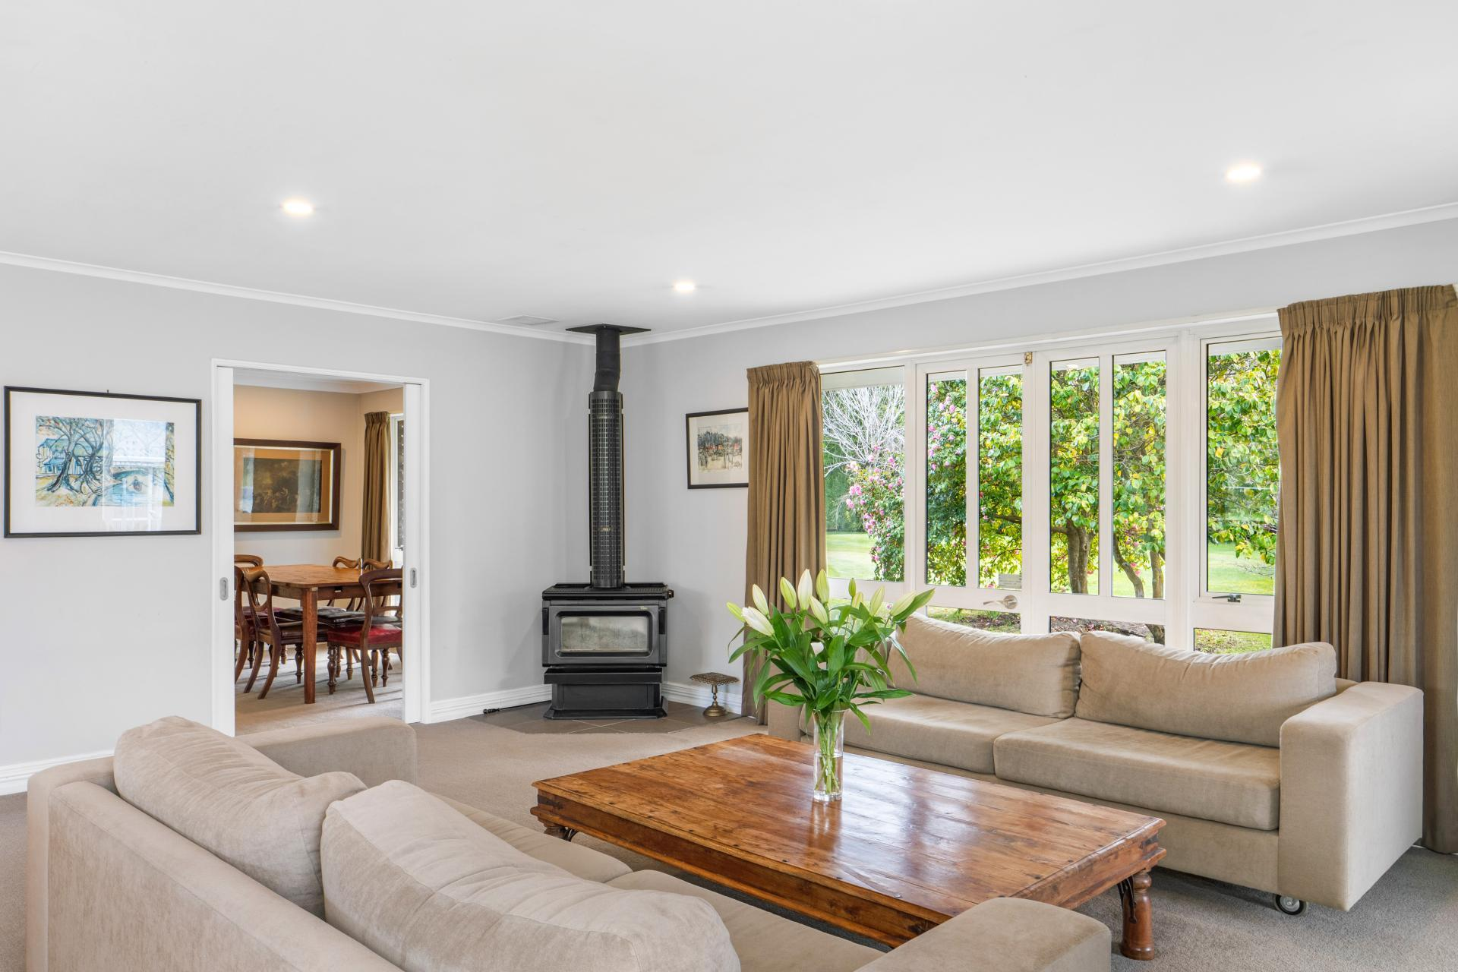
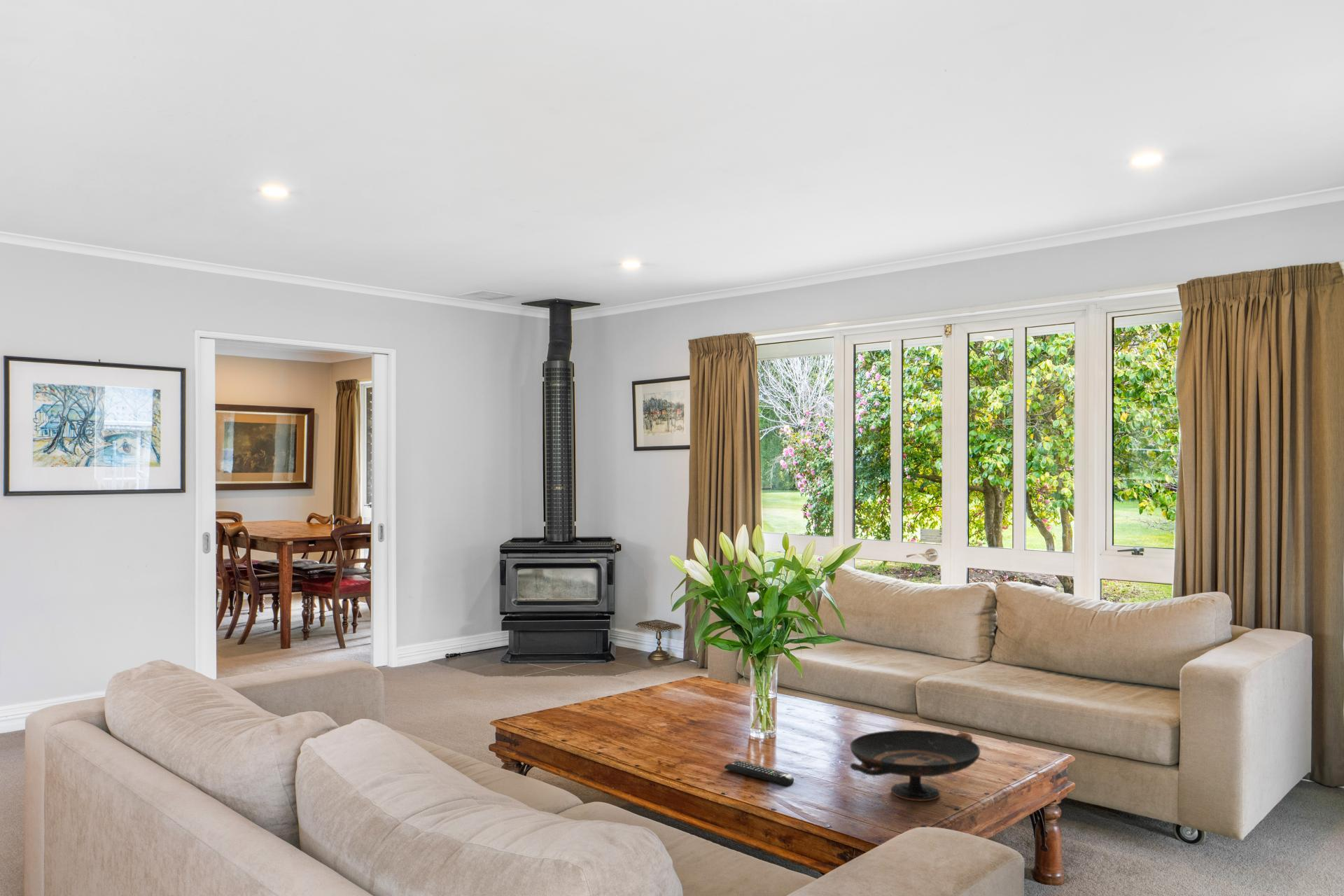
+ decorative bowl (914, 768)
+ remote control (758, 772)
